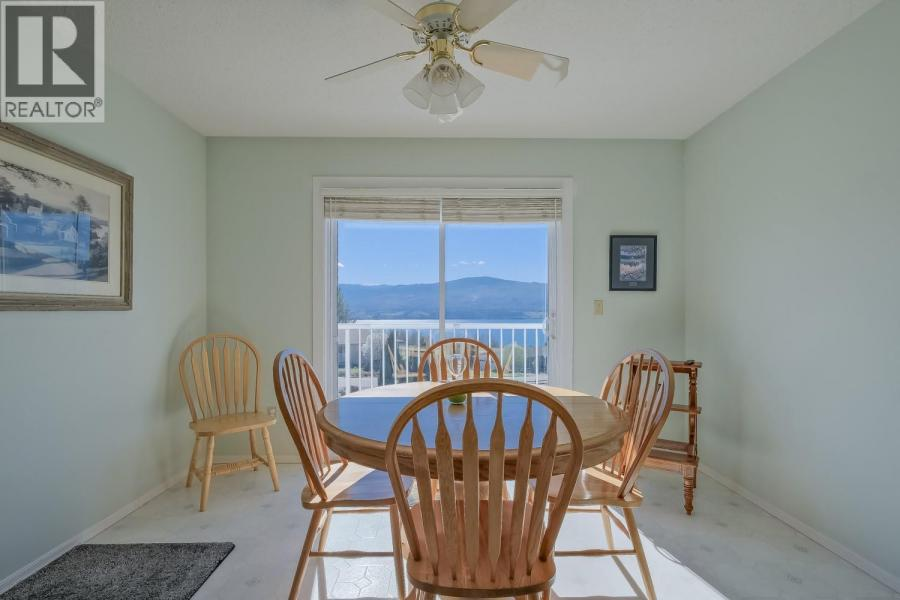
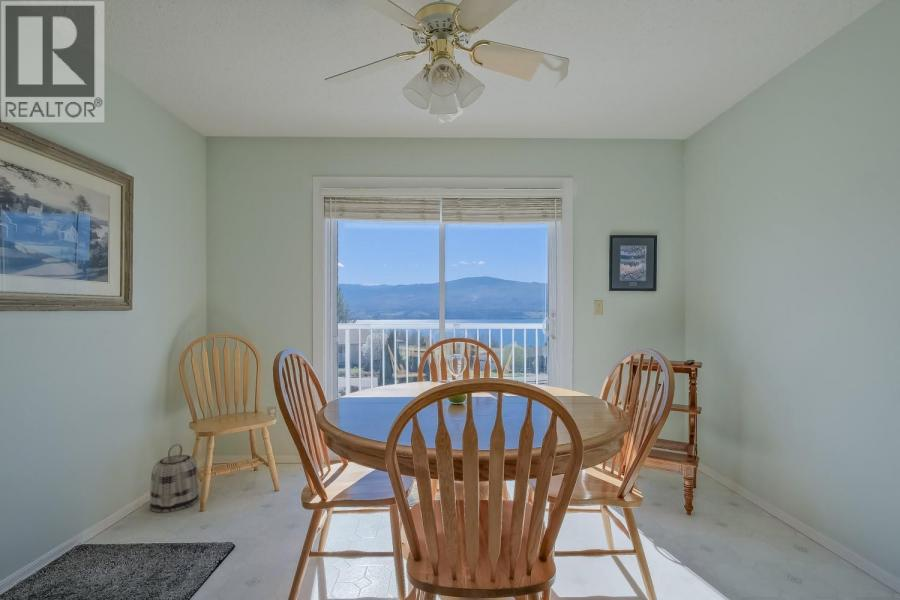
+ basket (174, 473)
